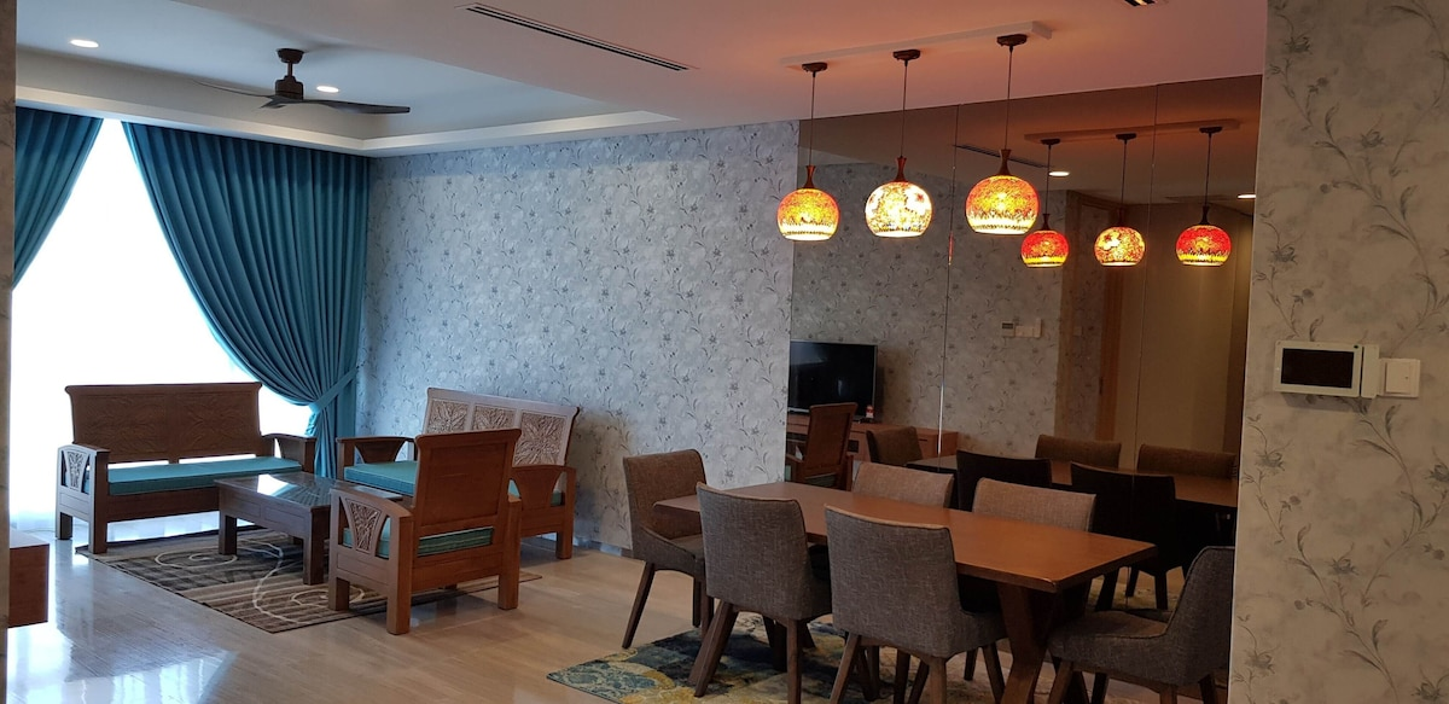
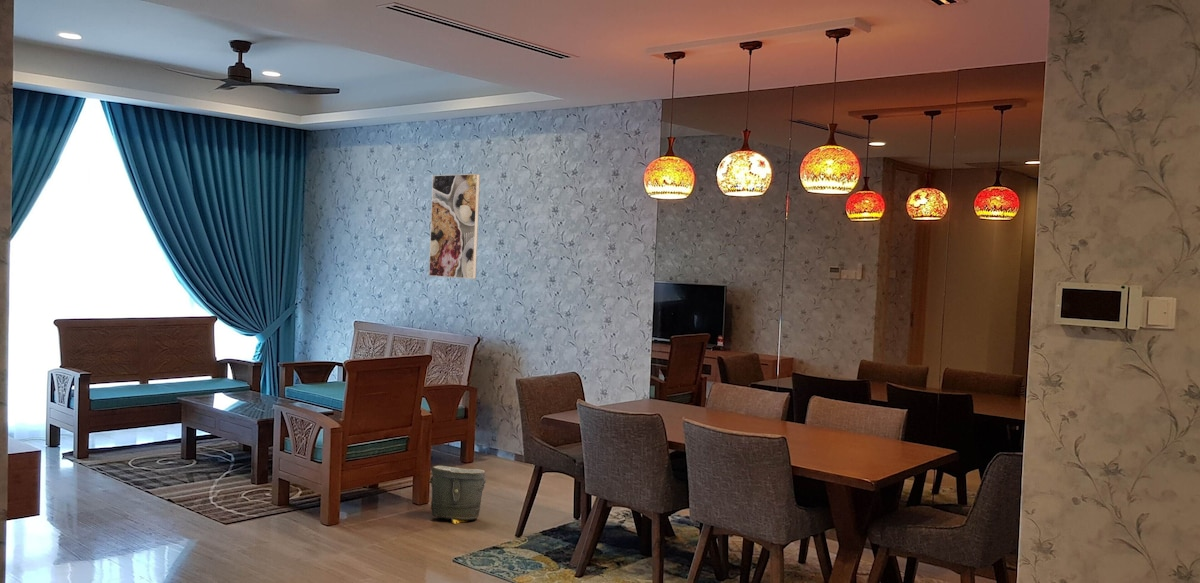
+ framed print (453, 226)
+ bag (456, 492)
